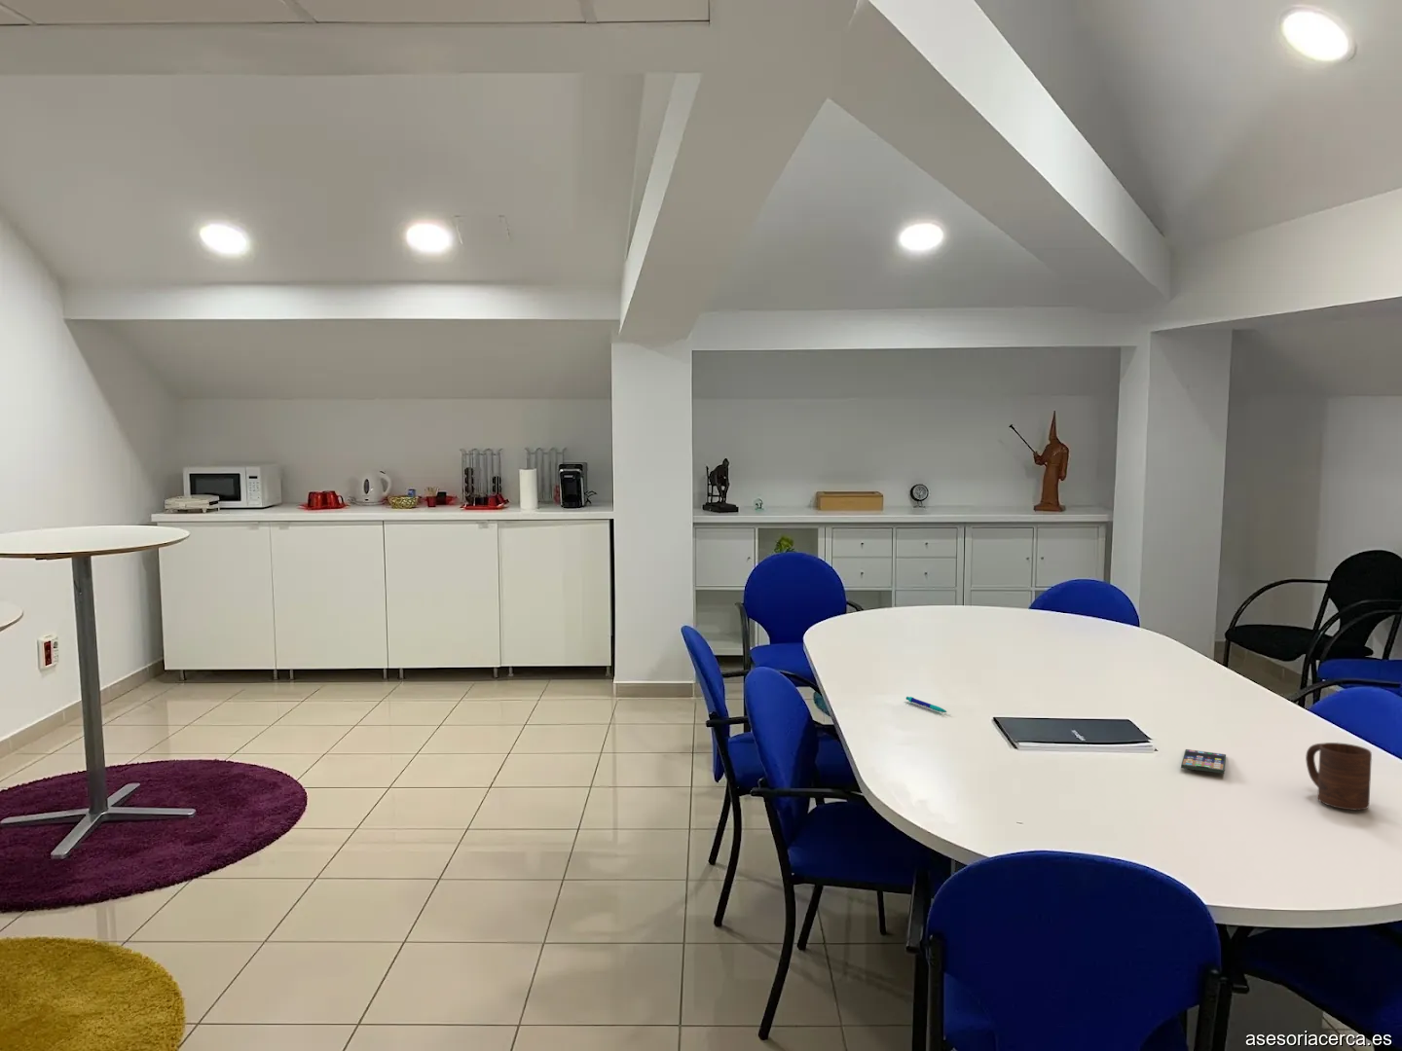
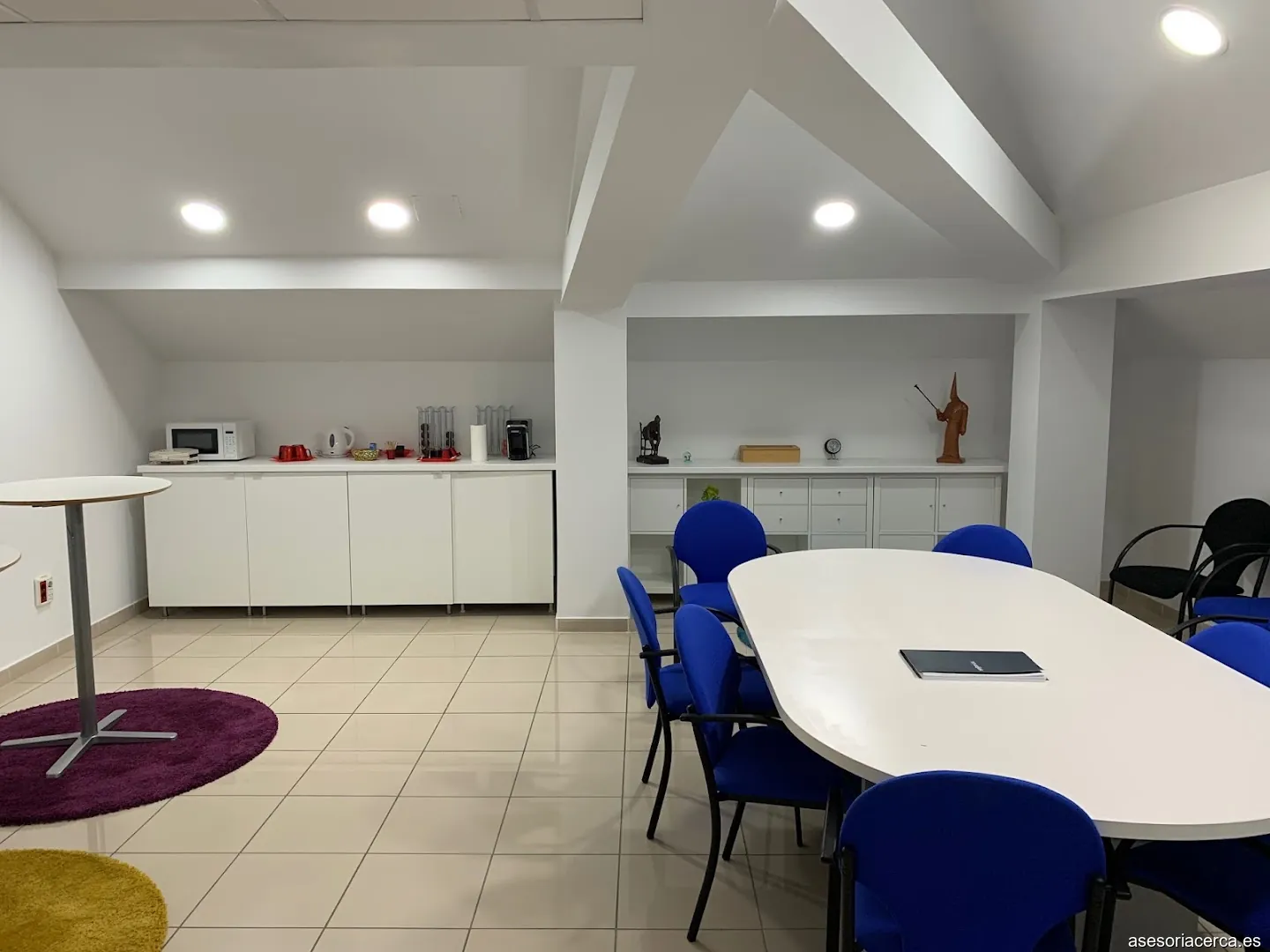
- smartphone (1203, 760)
- cup (1336, 774)
- pen (926, 704)
